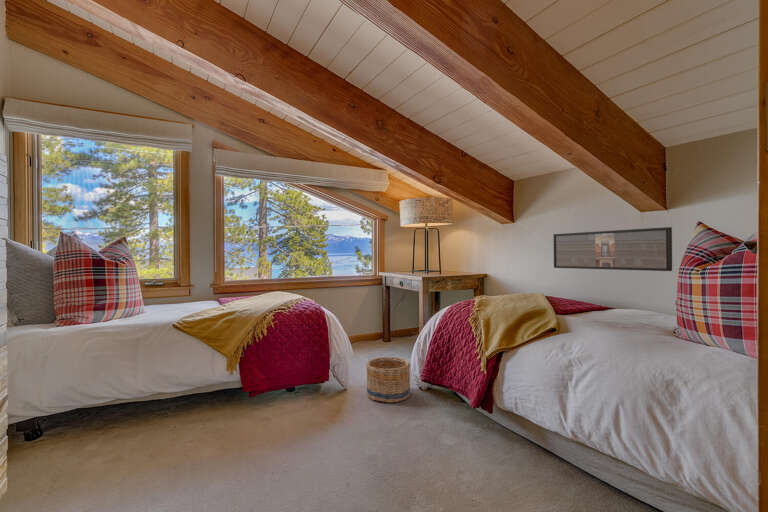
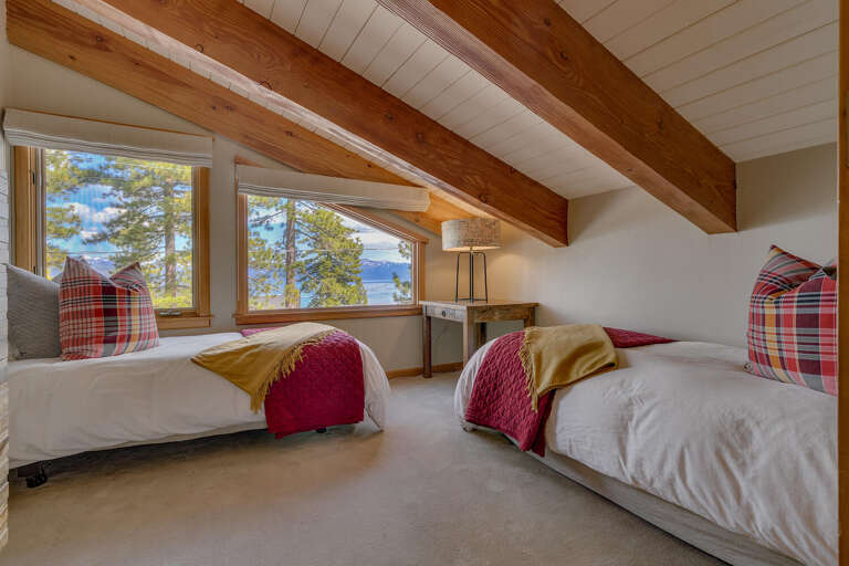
- basket (388, 378)
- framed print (605, 250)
